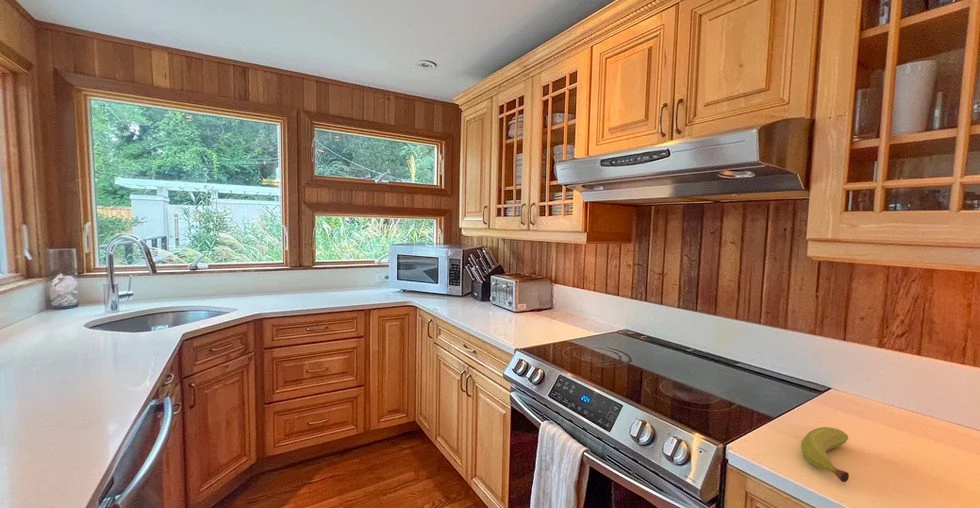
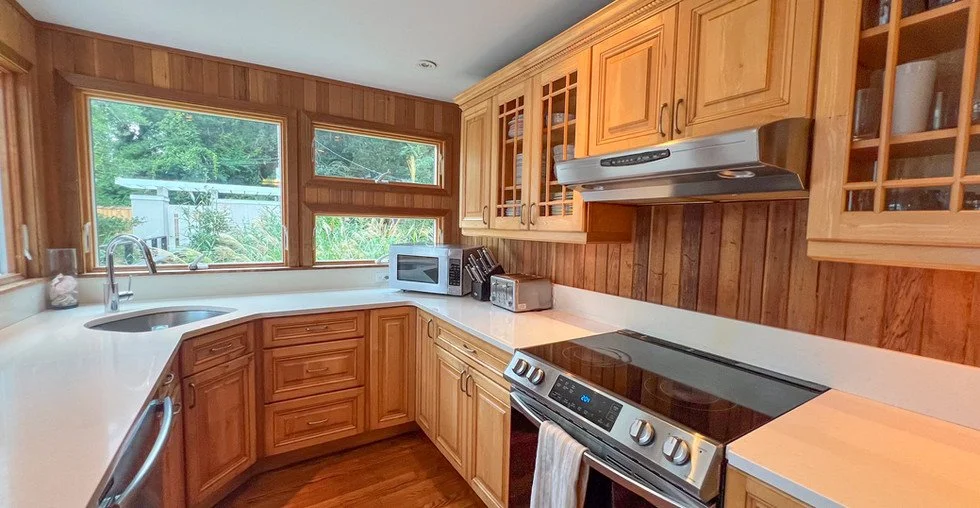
- fruit (834, 447)
